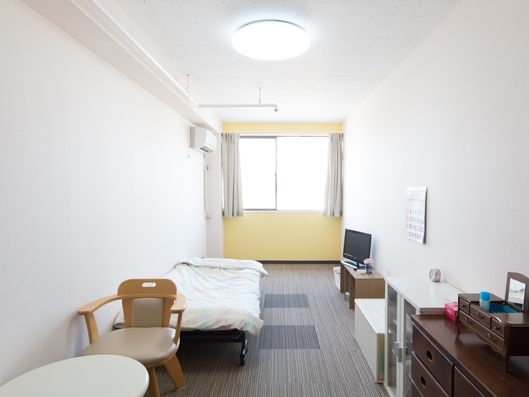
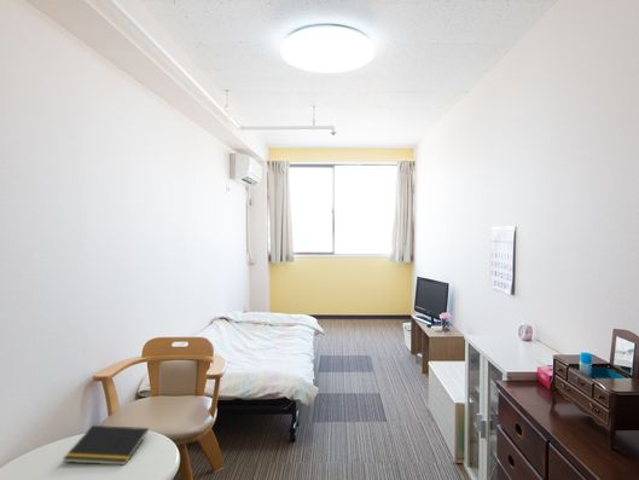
+ notepad (108, 444)
